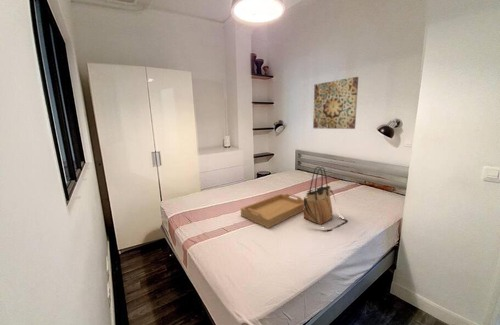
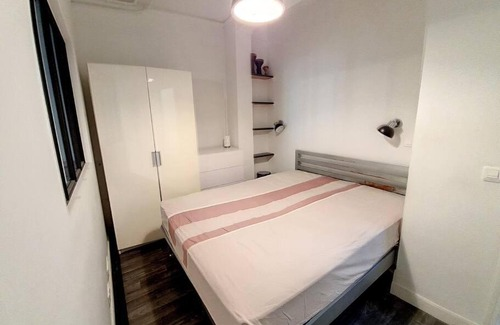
- serving tray (275, 207)
- tote bag (323, 195)
- wall art (333, 105)
